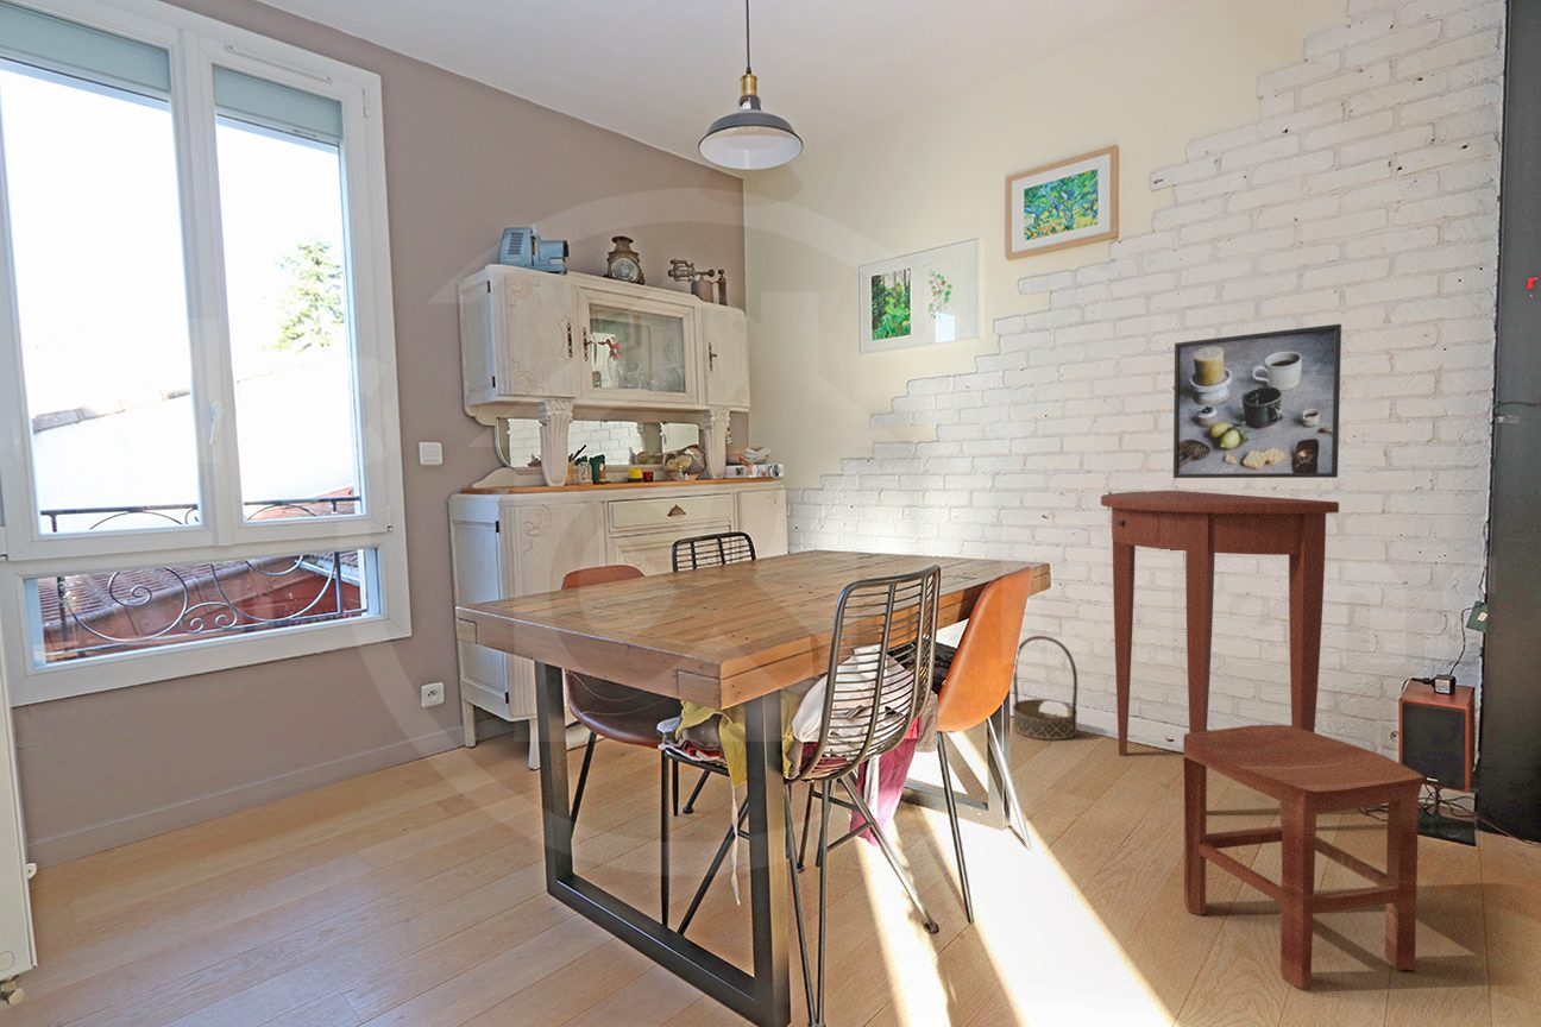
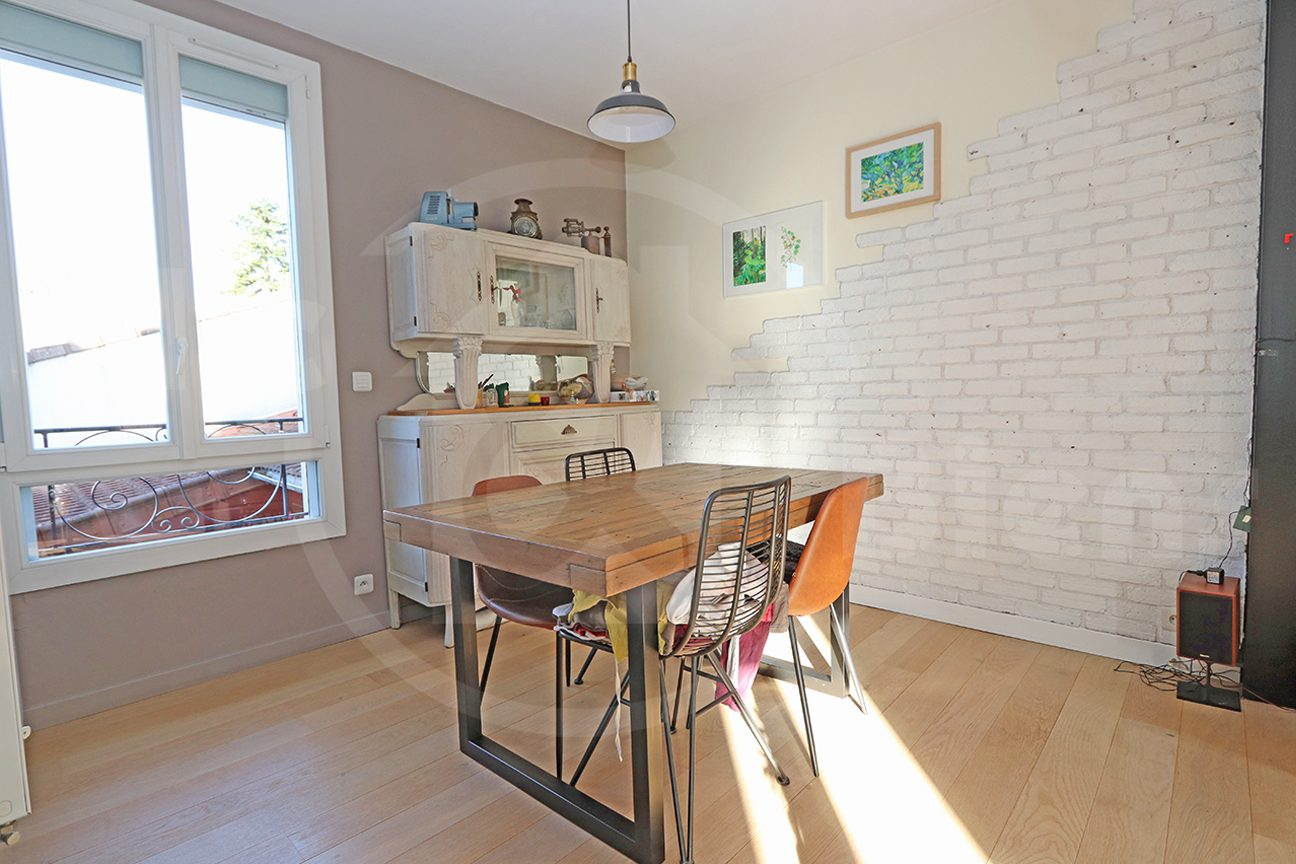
- console table (1210, 639)
- stool (1292, 842)
- basket (1042, 699)
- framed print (1251, 405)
